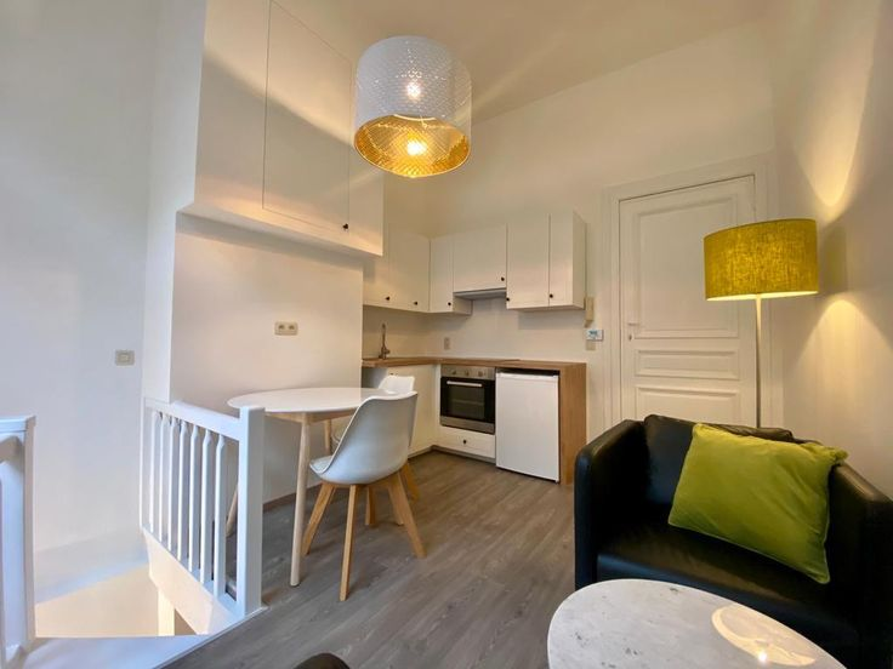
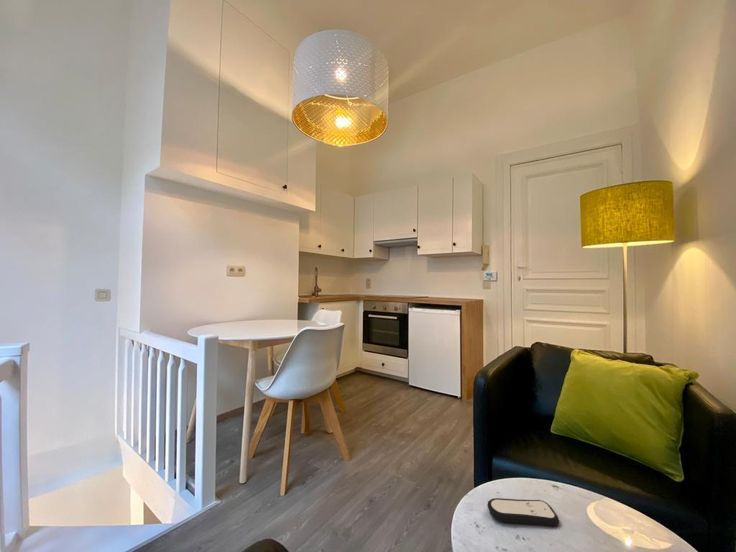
+ remote control (521, 510)
